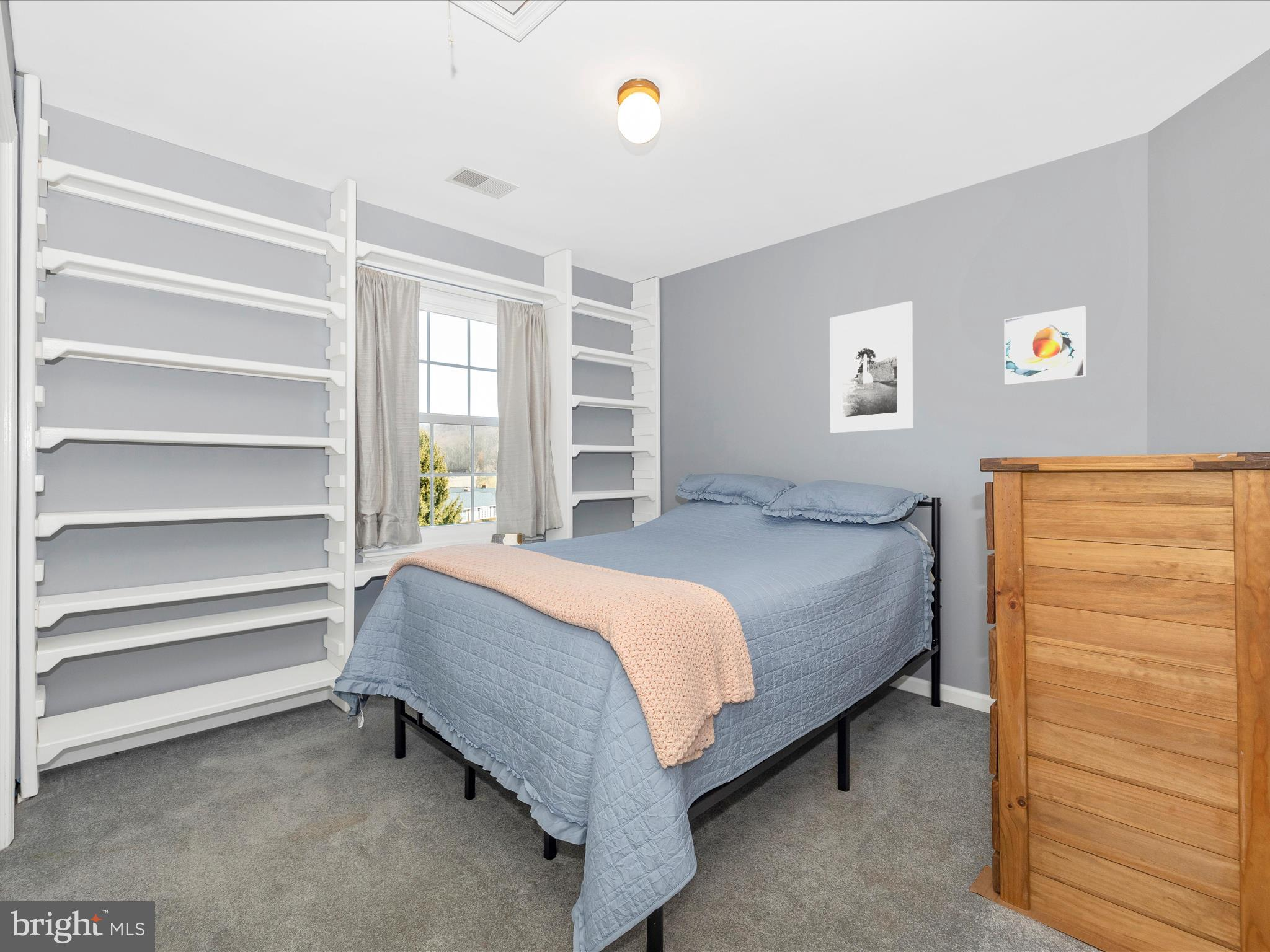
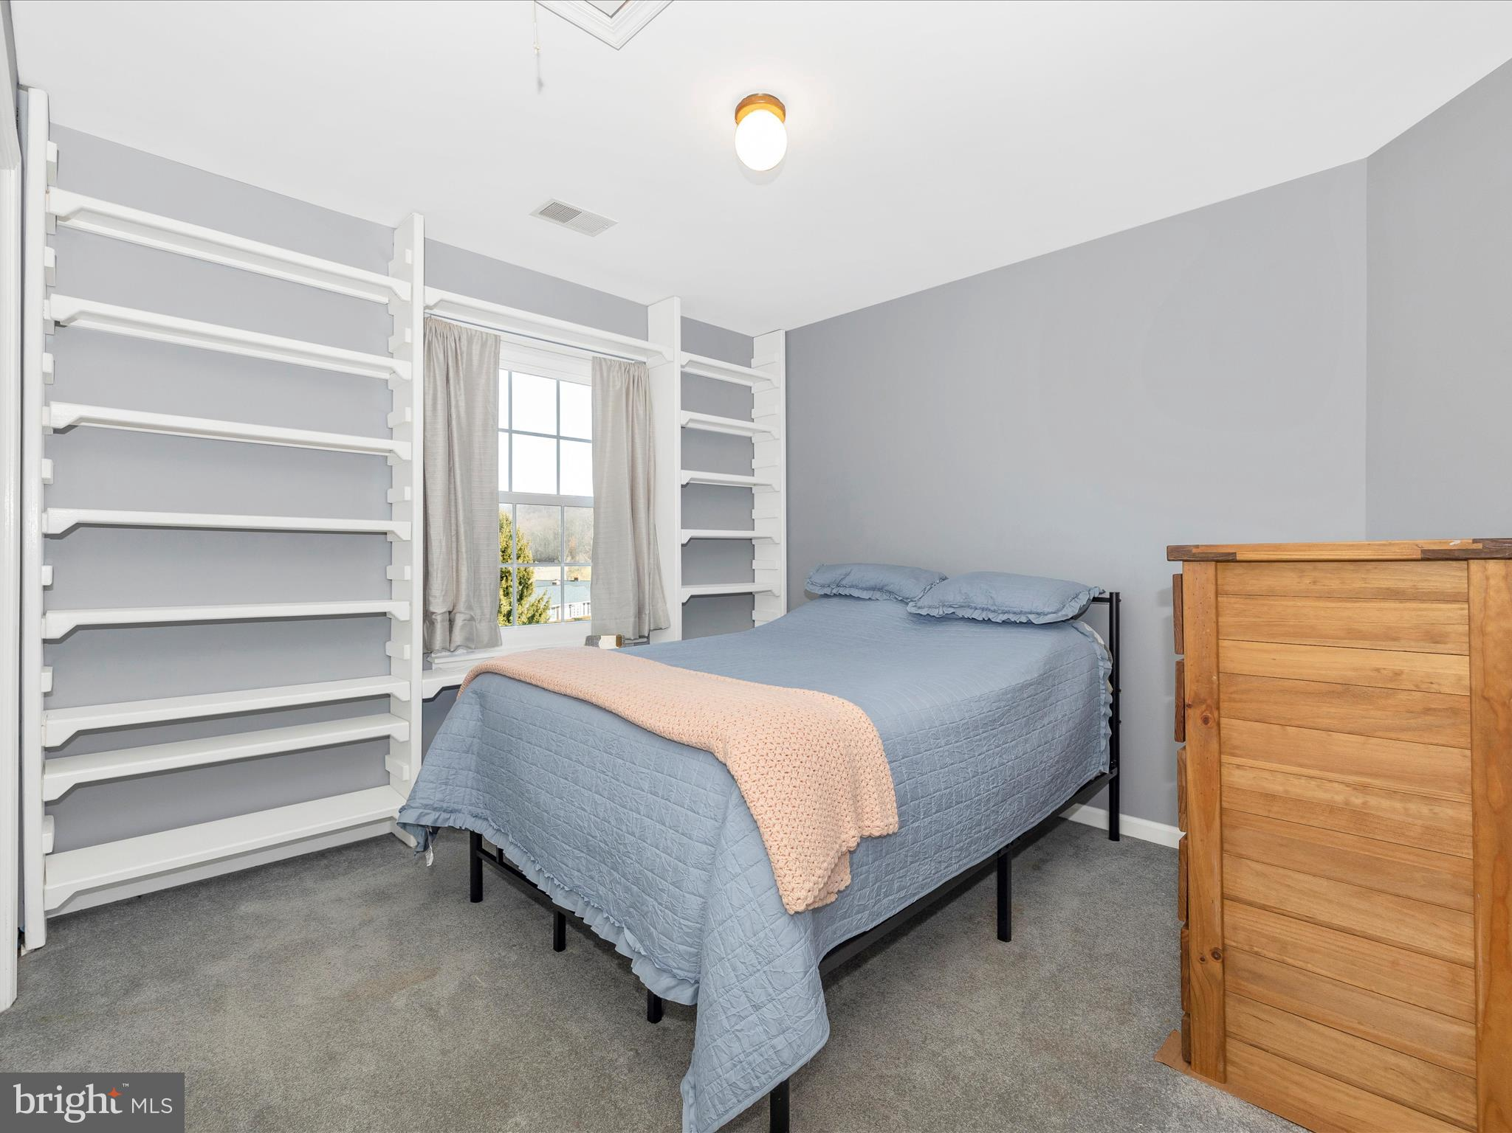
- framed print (1044, 346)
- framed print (869, 370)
